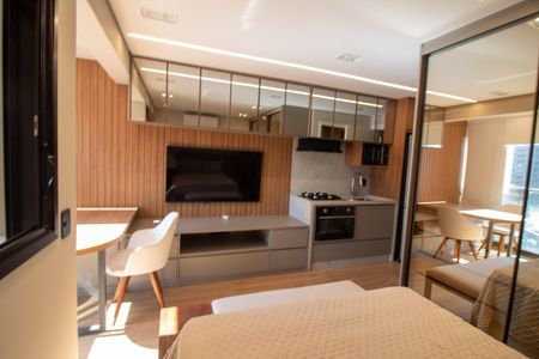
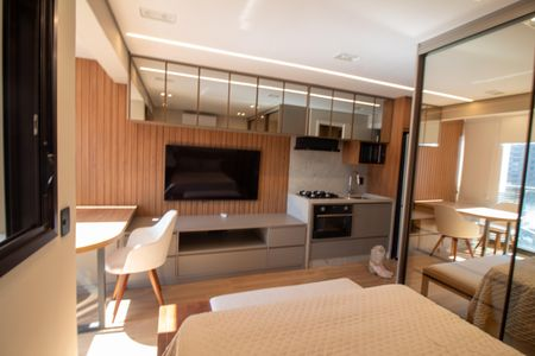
+ boots (382, 260)
